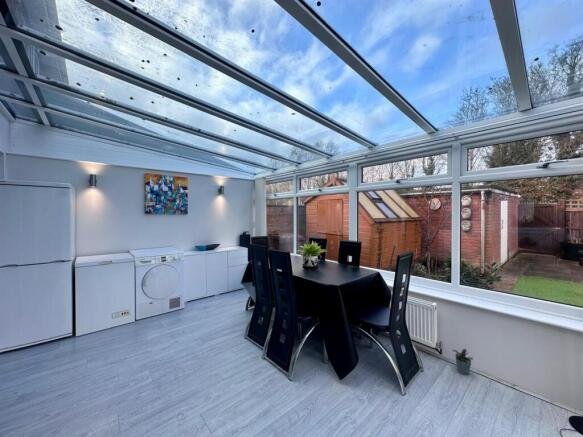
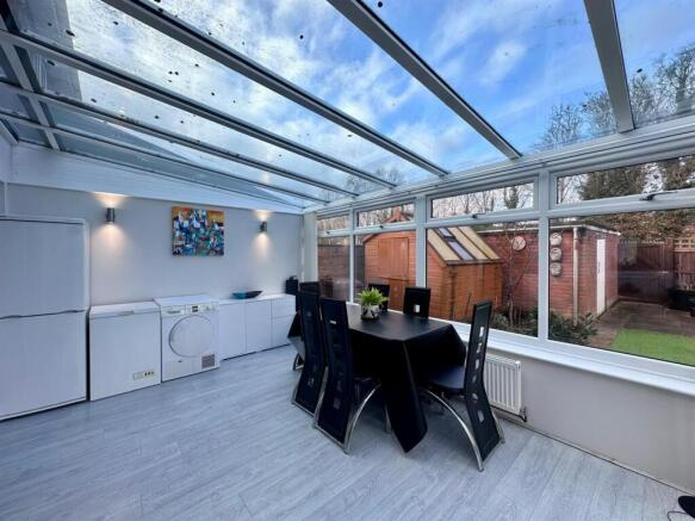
- potted plant (462, 360)
